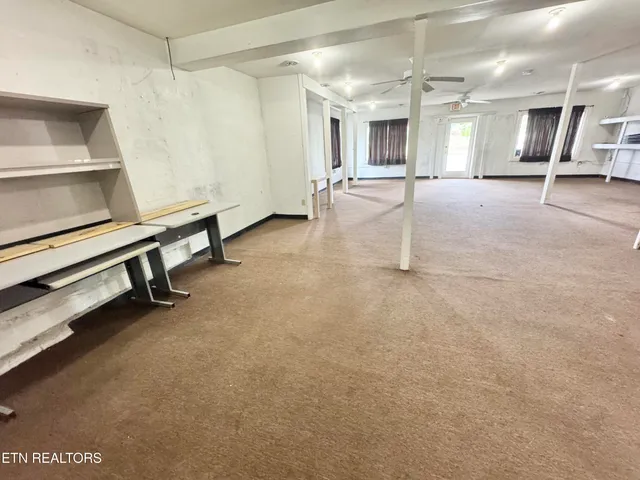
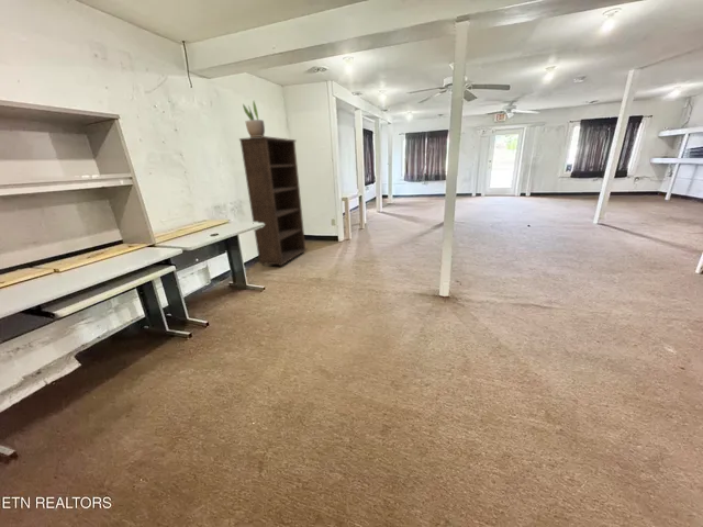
+ potted plant (254, 120)
+ bookcase (277, 203)
